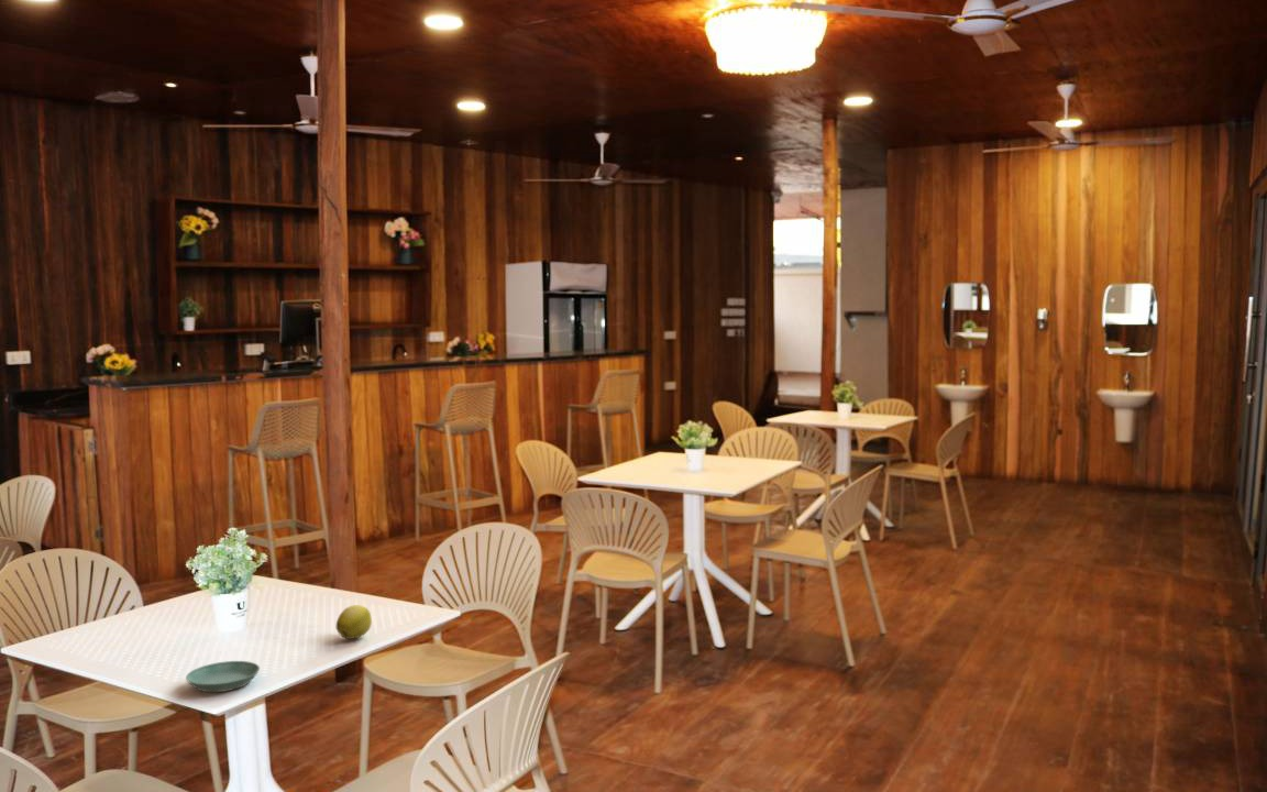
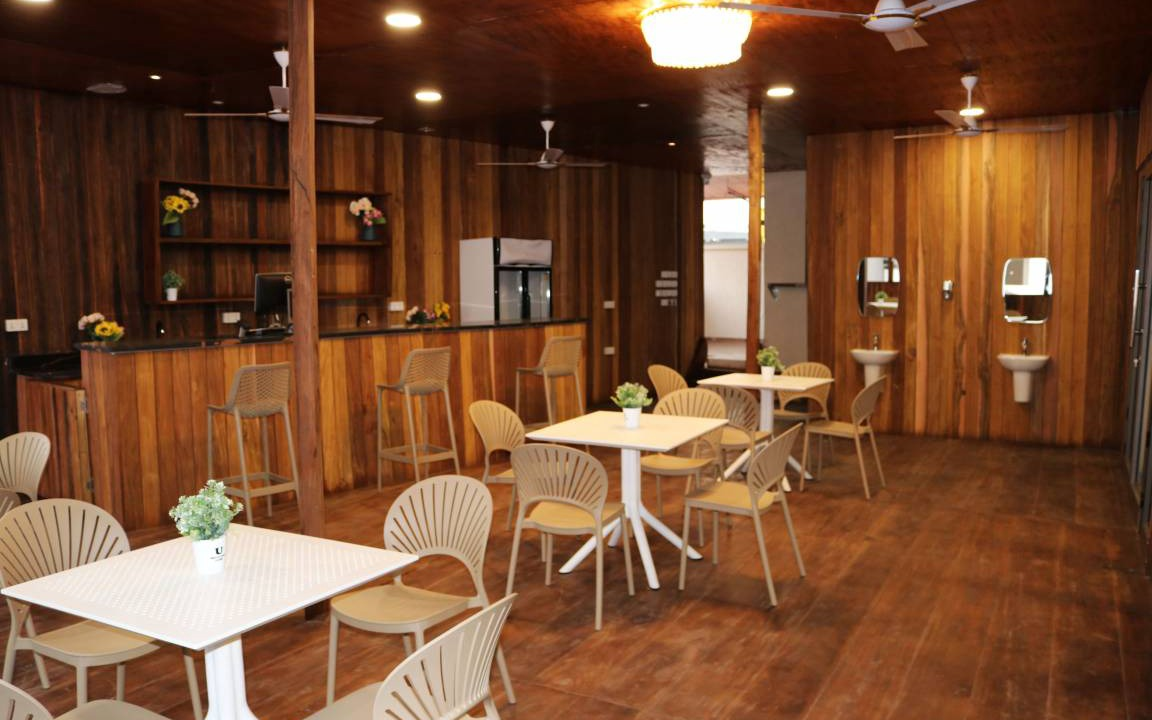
- saucer (223, 678)
- apple (354, 622)
